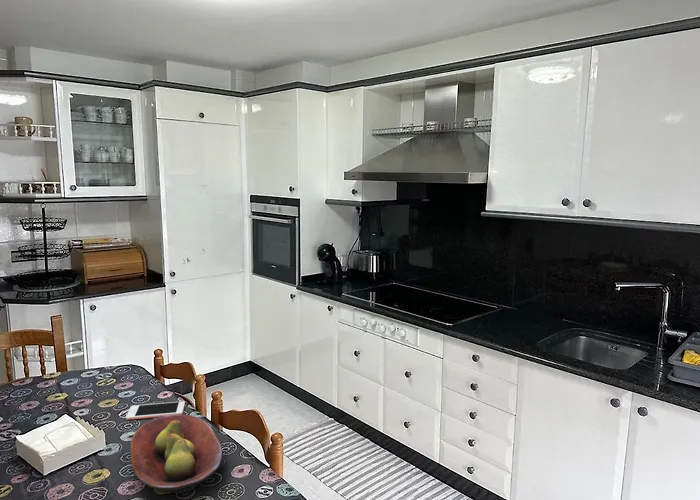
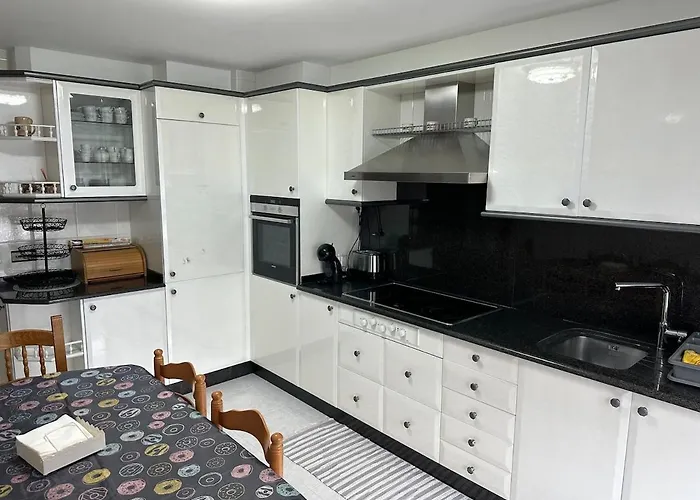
- cell phone (156, 410)
- fruit bowl (175, 448)
